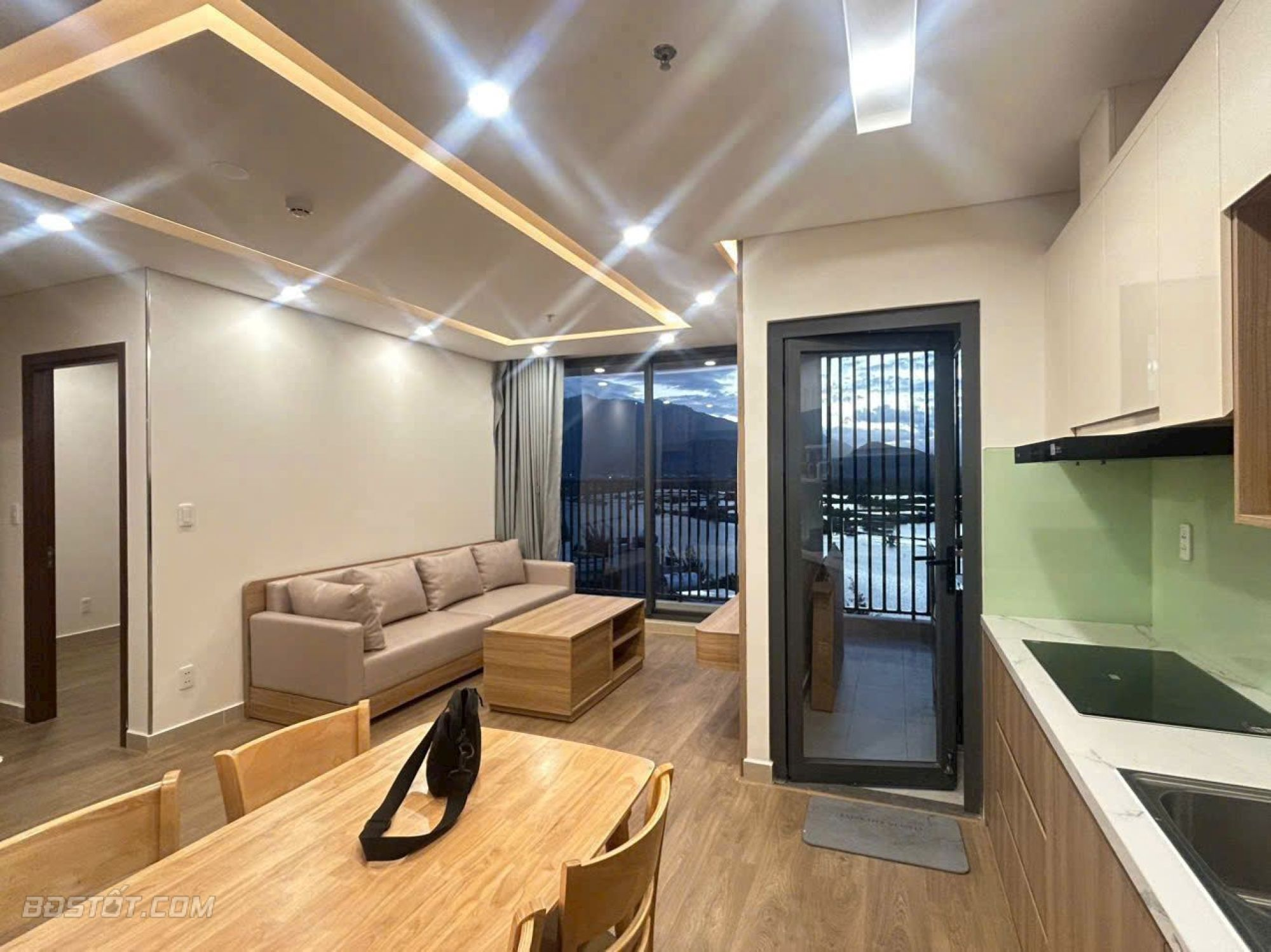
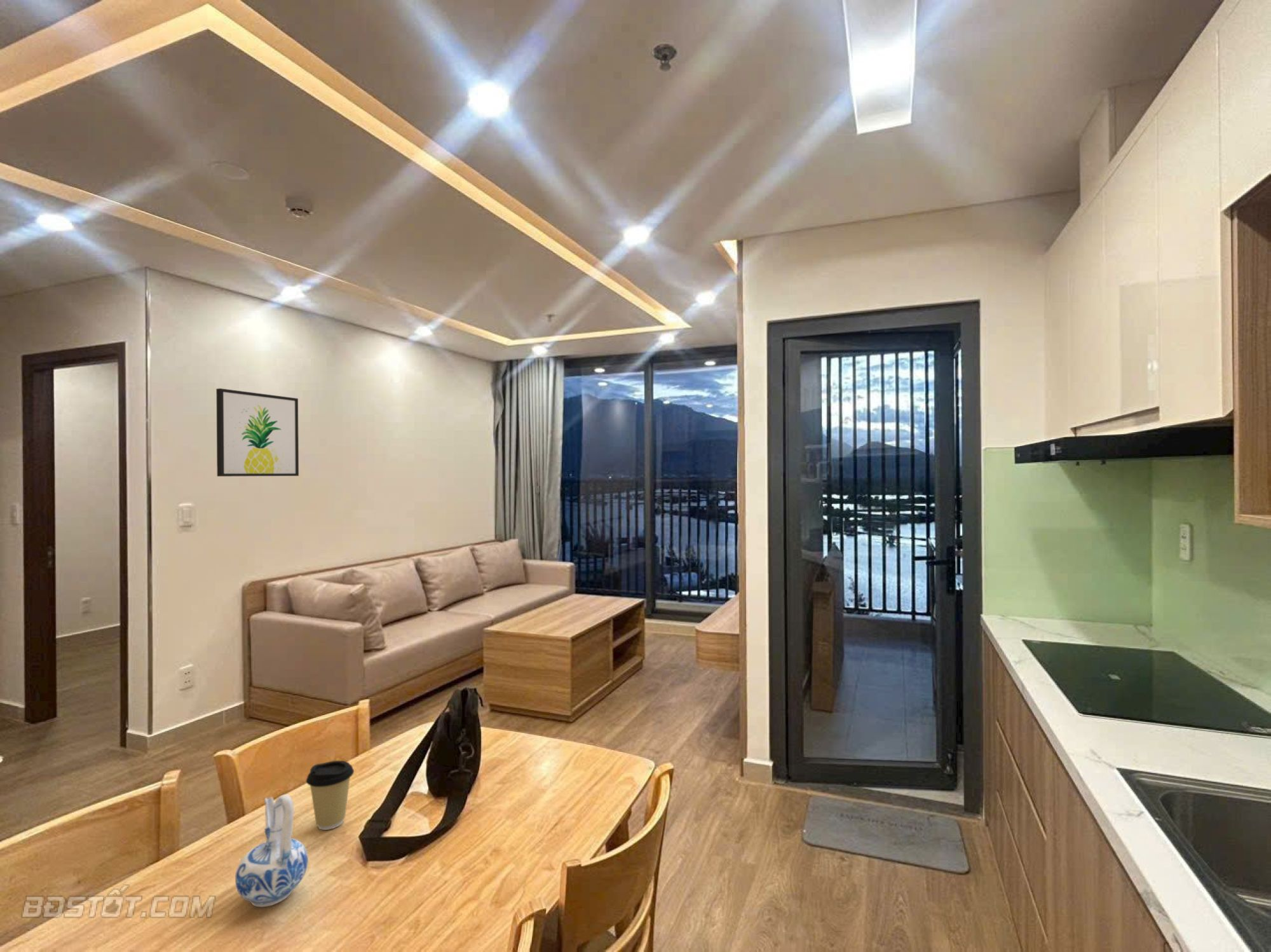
+ coffee cup (330, 794)
+ ceramic pitcher (272, 843)
+ wall art (260, 435)
